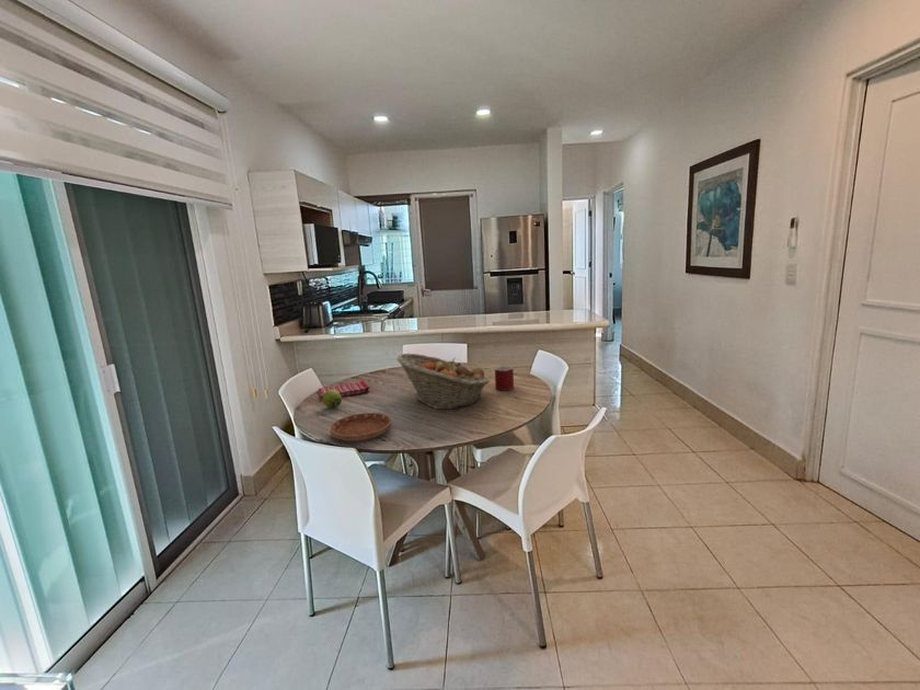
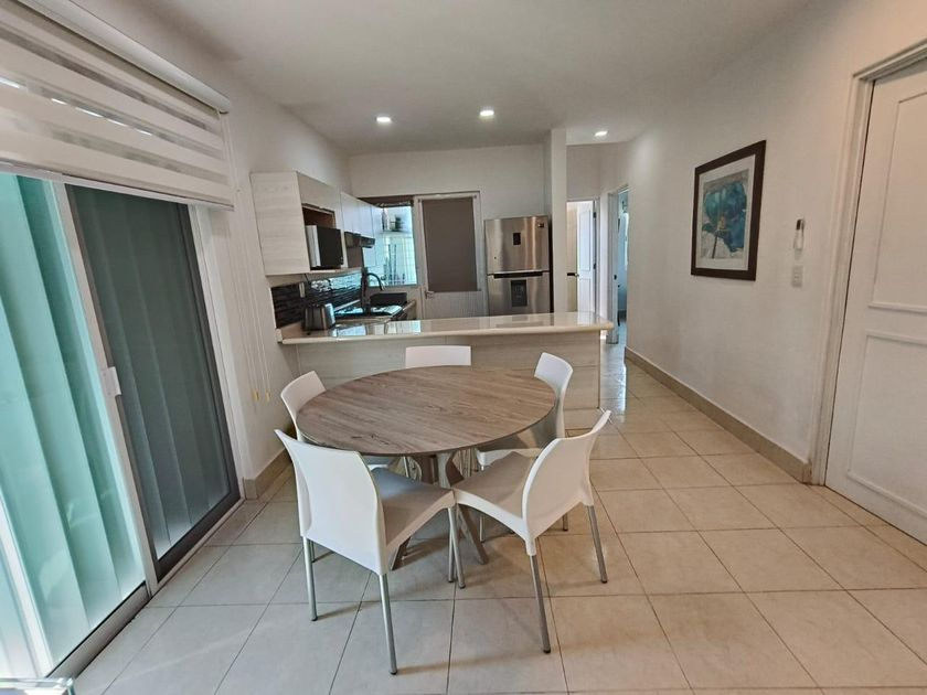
- fruit basket (442, 376)
- dish towel (344, 389)
- saucer (360, 427)
- mug (506, 377)
- apple (332, 398)
